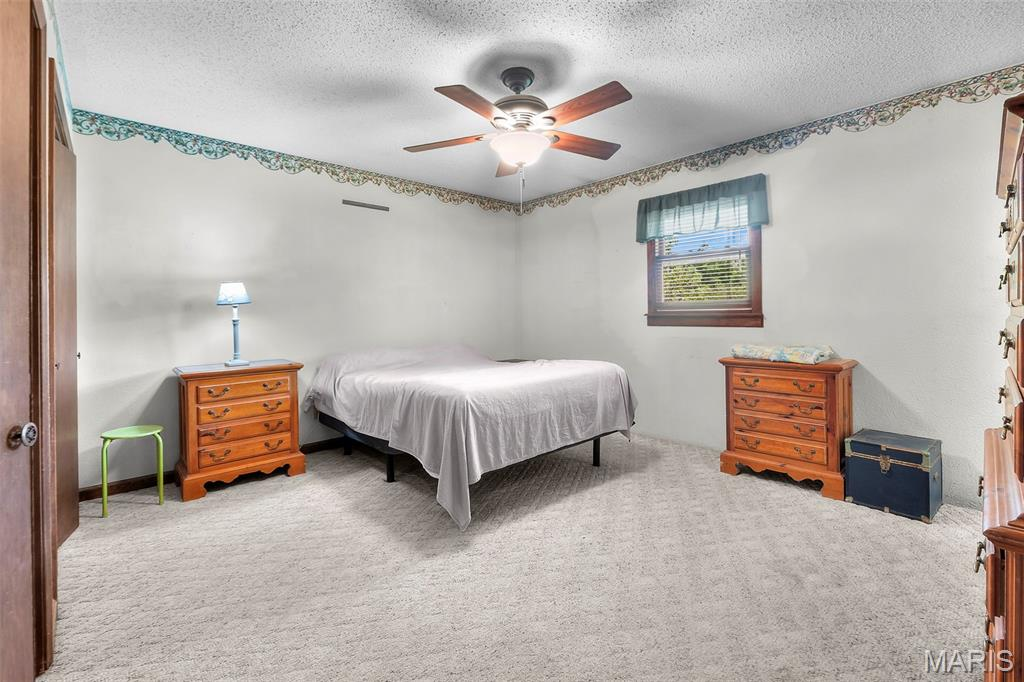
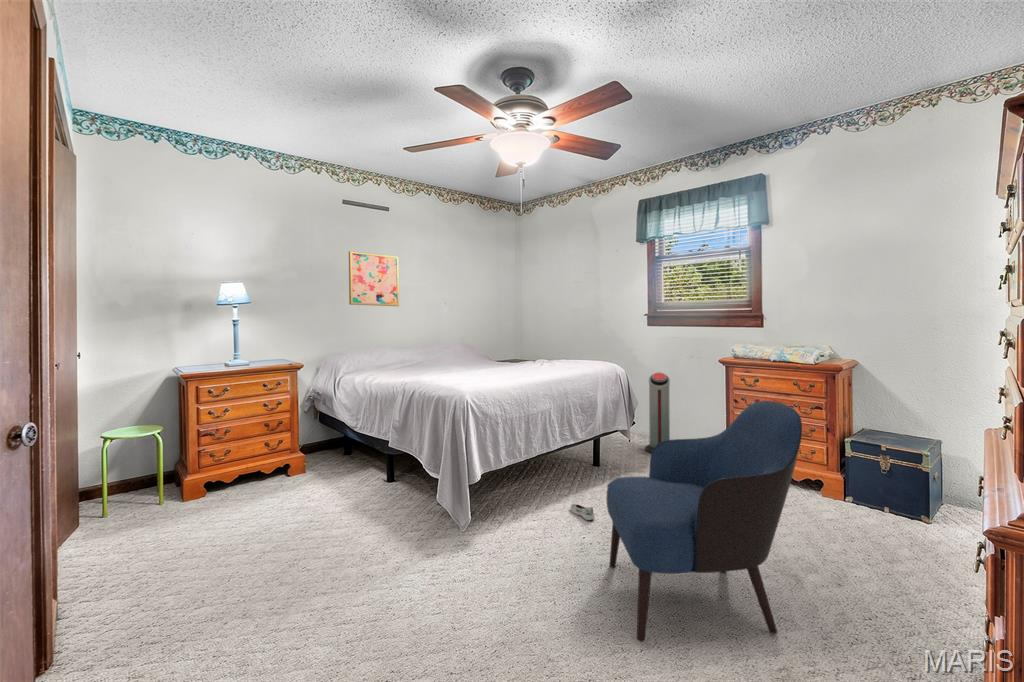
+ armchair (699, 501)
+ wall art (374, 279)
+ air purifier (659, 411)
+ shoe (582, 508)
